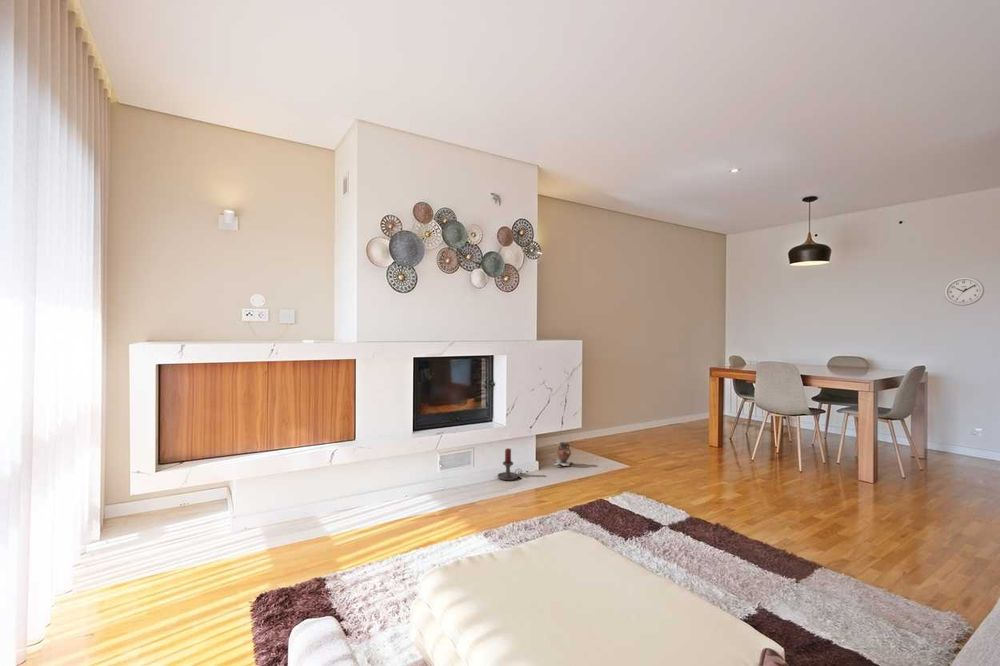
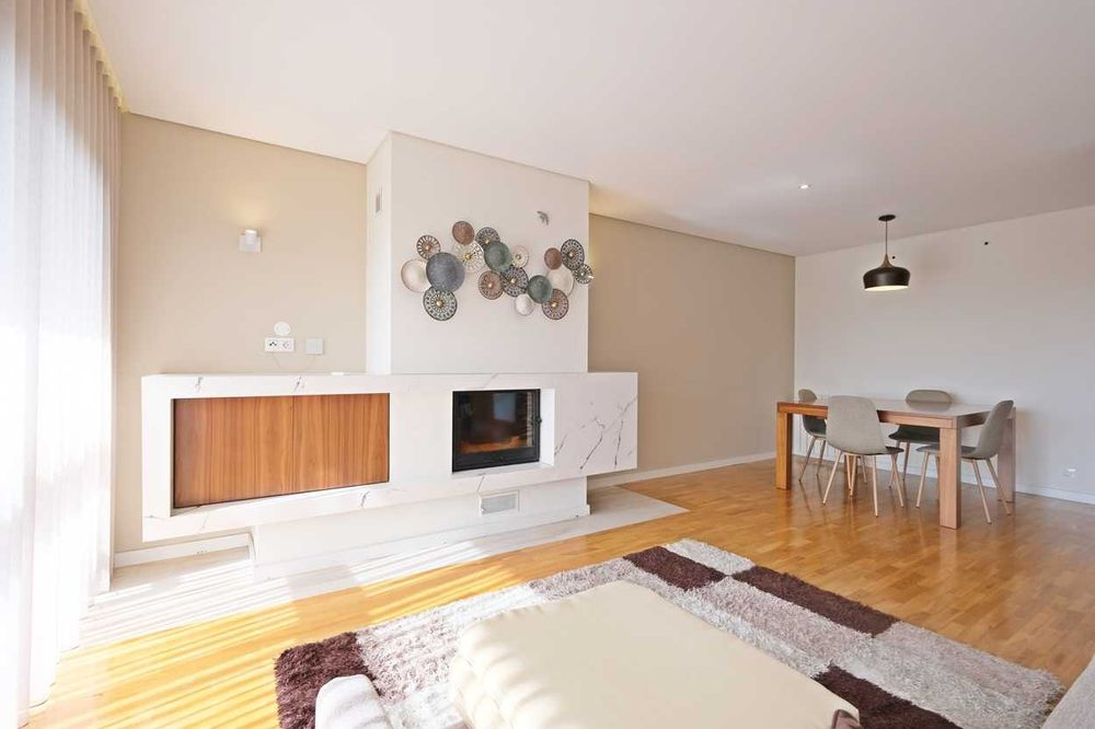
- candle holder (510, 462)
- wall clock (963, 291)
- vase (562, 453)
